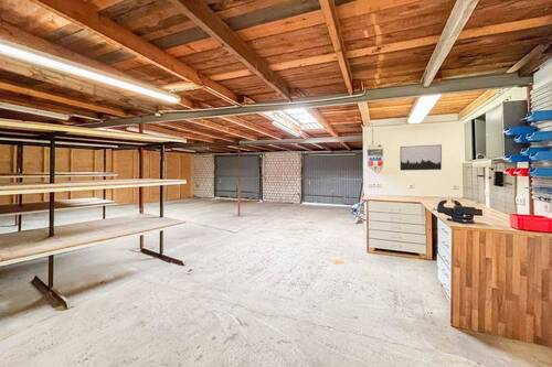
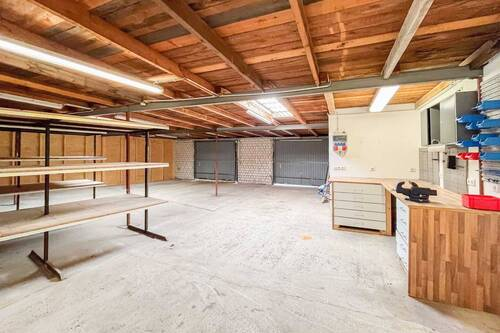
- wall art (420, 158)
